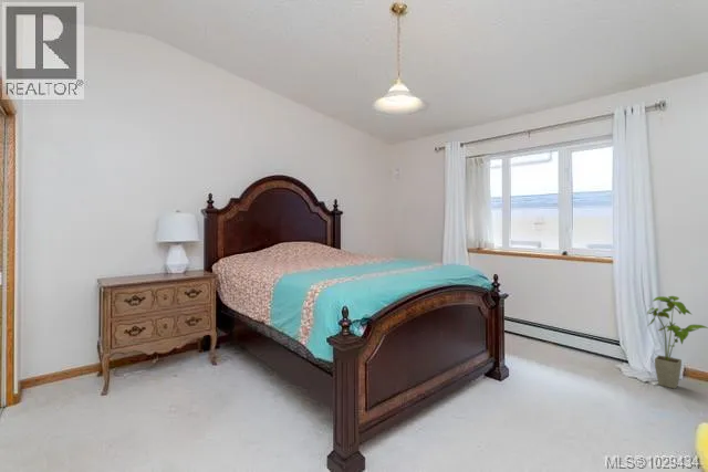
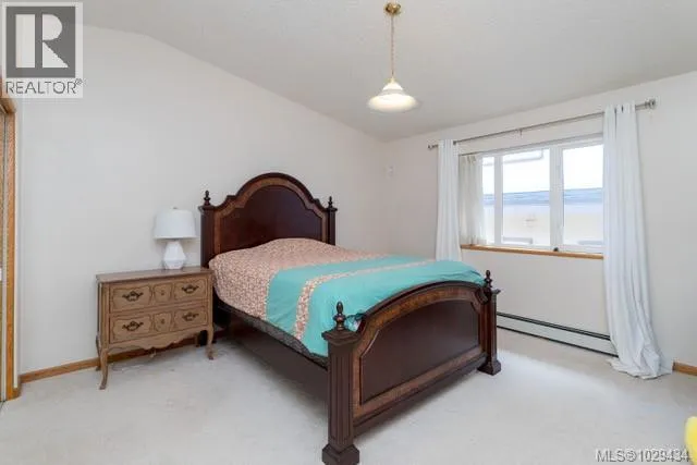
- house plant (675, 342)
